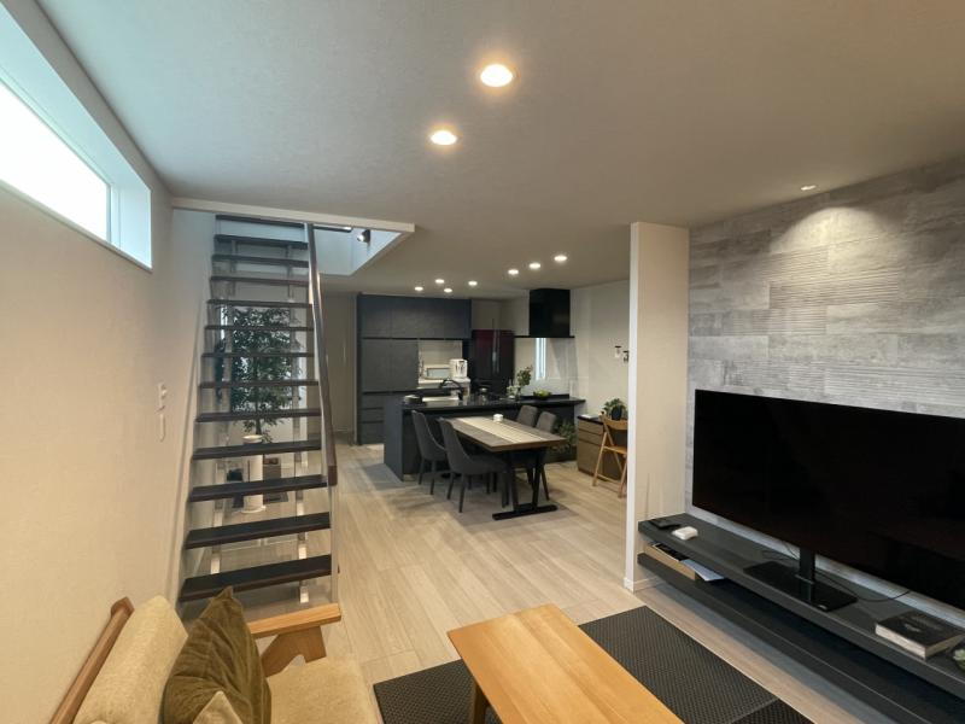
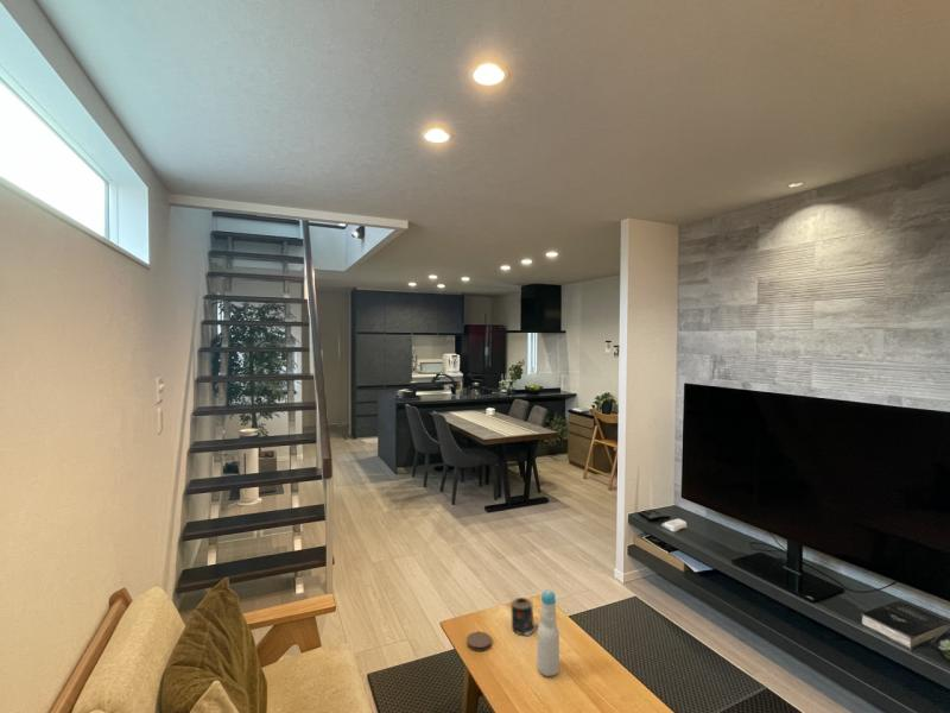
+ bottle (547, 630)
+ candle (525, 613)
+ coaster (479, 641)
